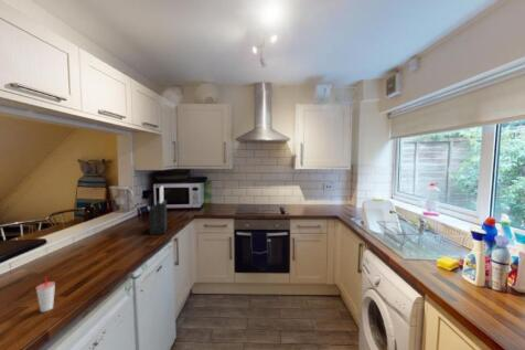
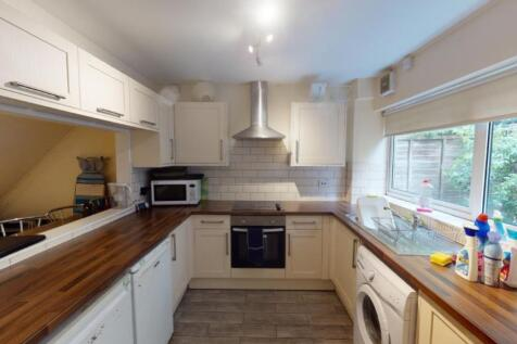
- knife block (157, 209)
- cup (45, 293)
